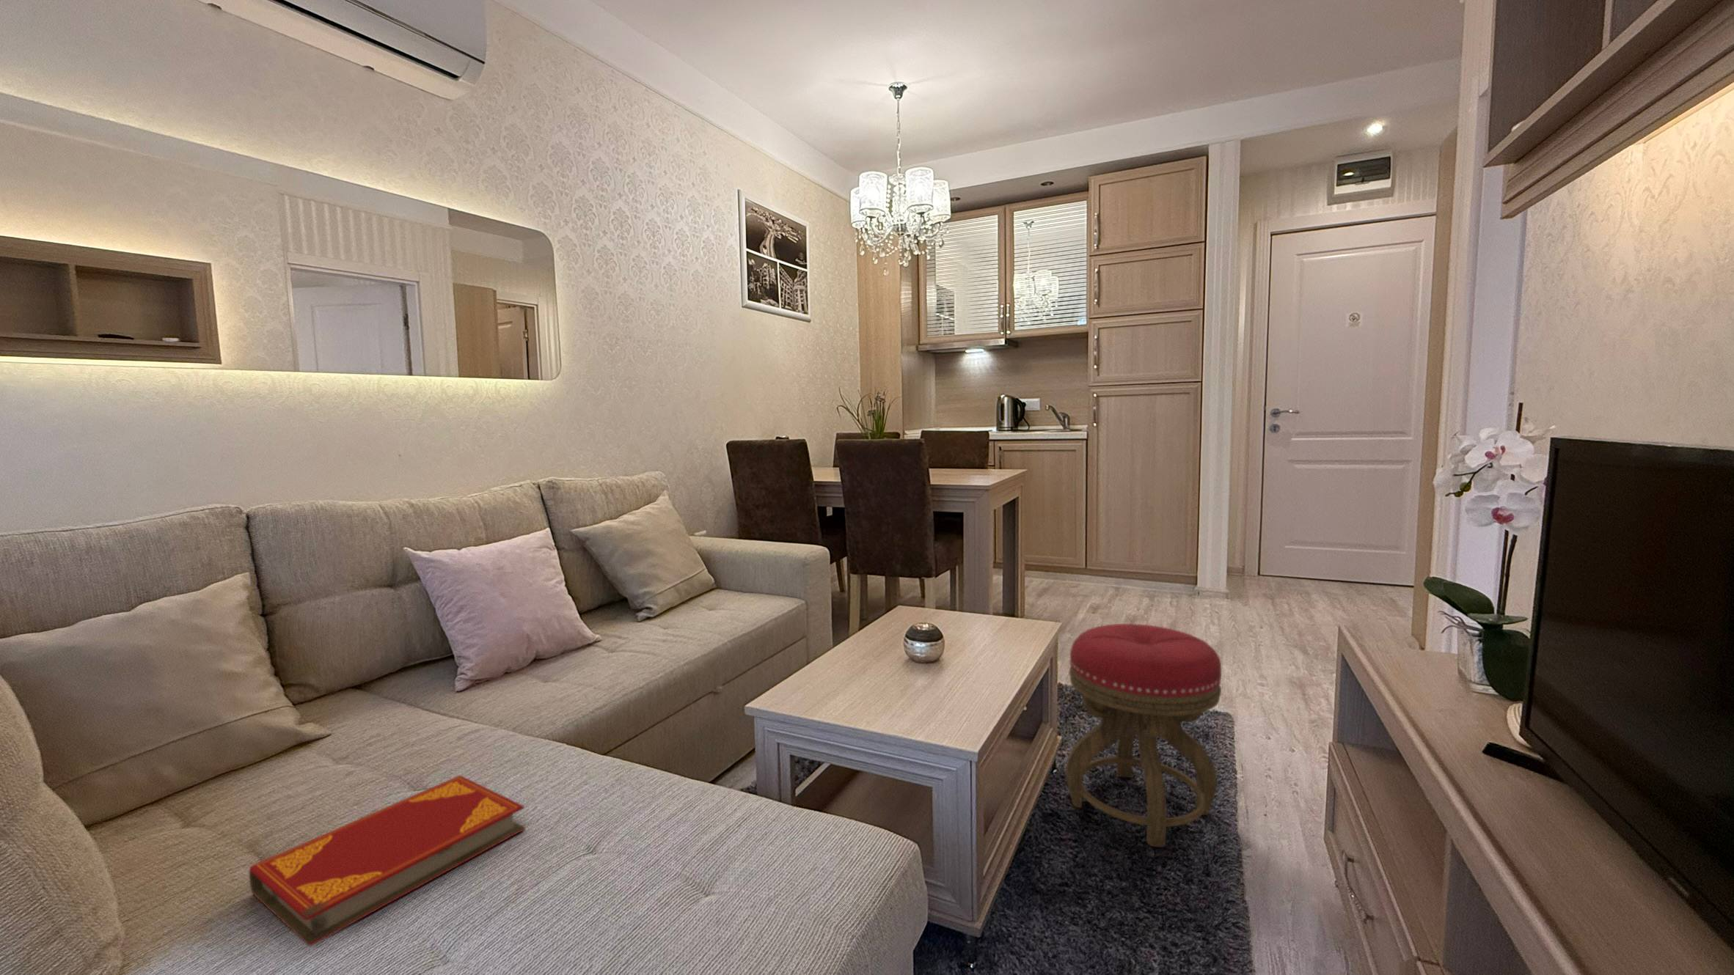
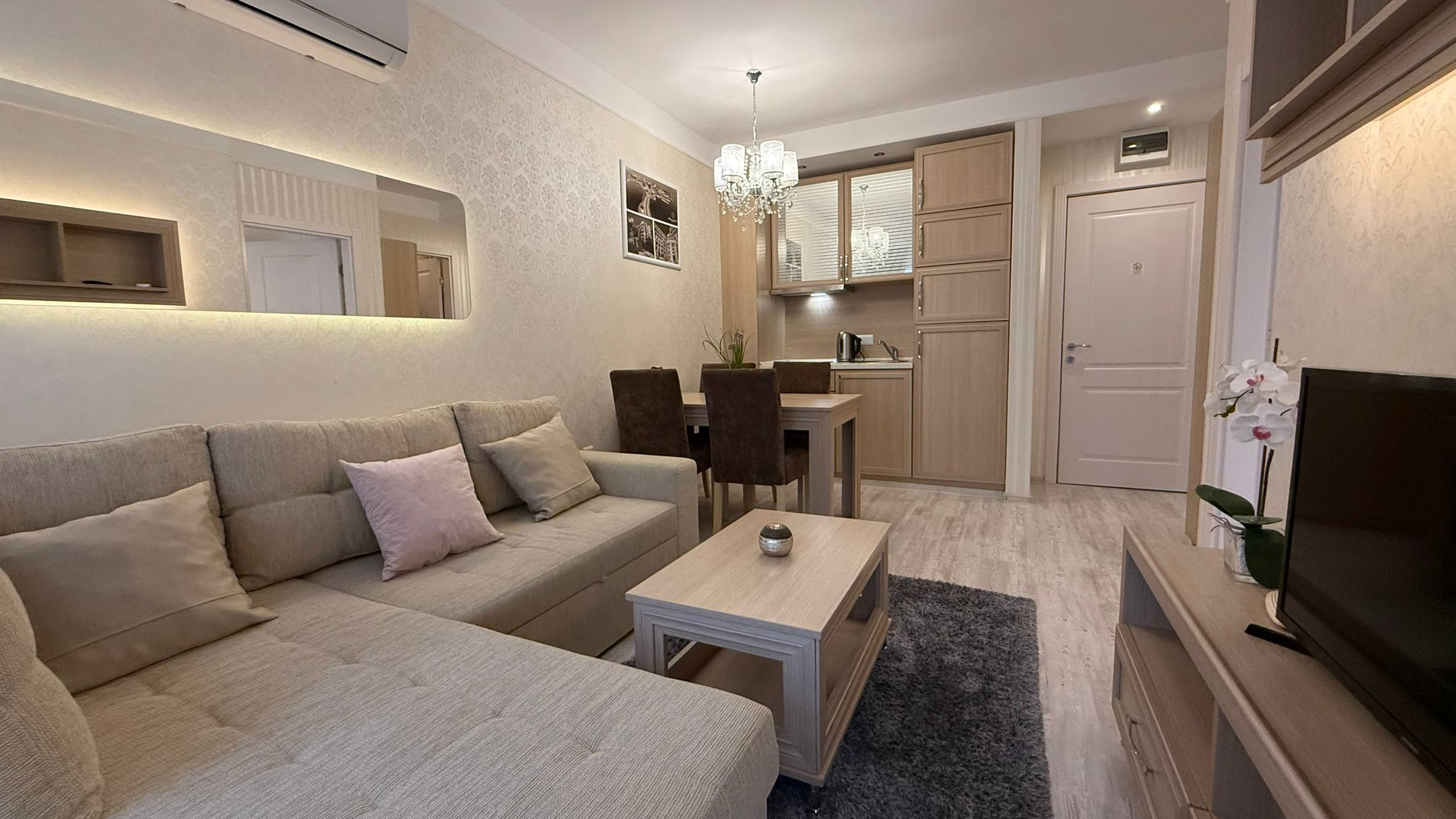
- hardback book (397, 846)
- stool (1141, 723)
